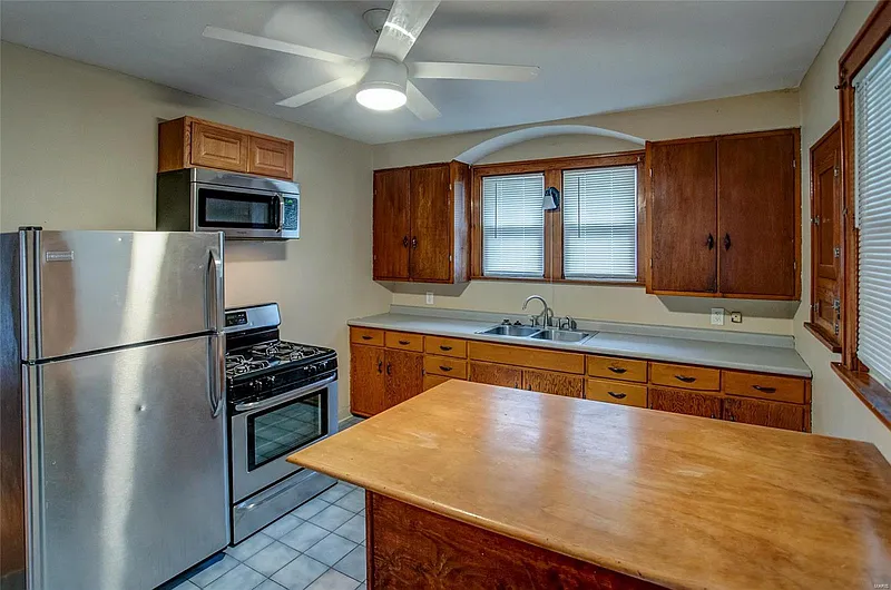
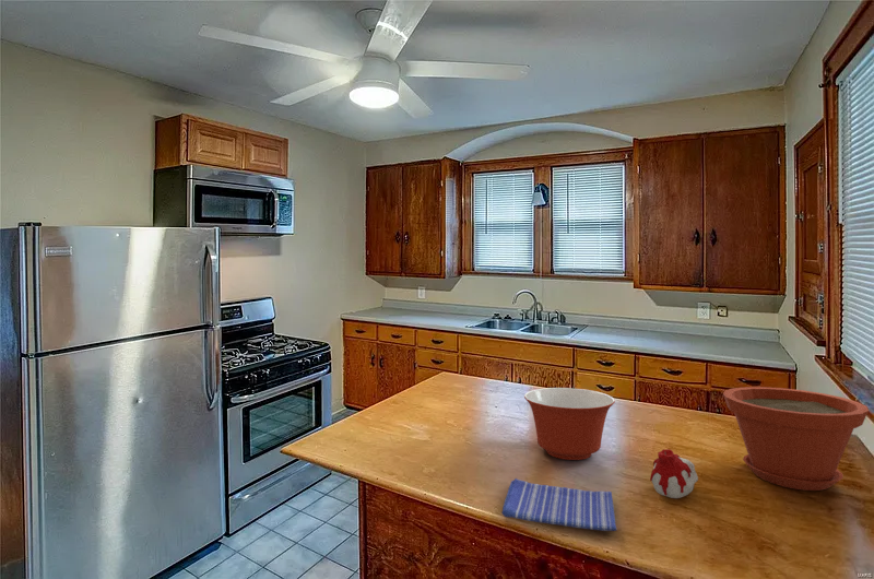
+ mixing bowl (568, 424)
+ candle (673, 469)
+ dish towel (558, 503)
+ plant pot (790, 438)
